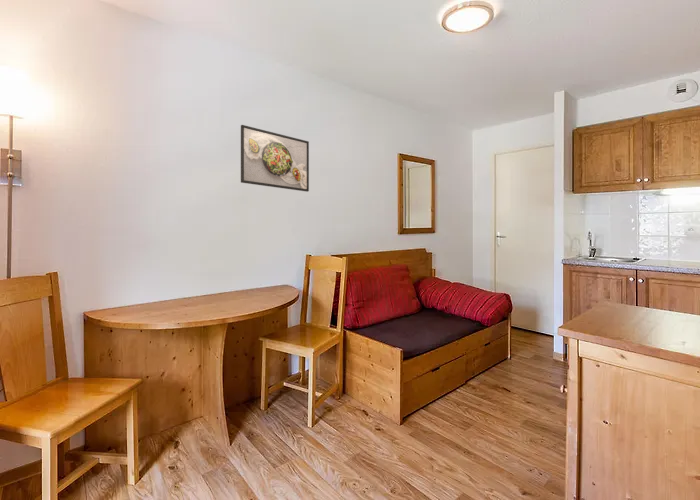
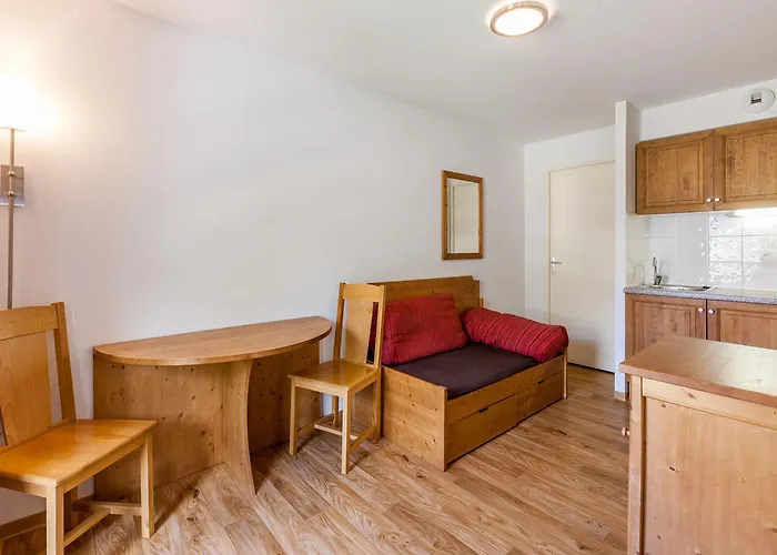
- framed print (277, 160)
